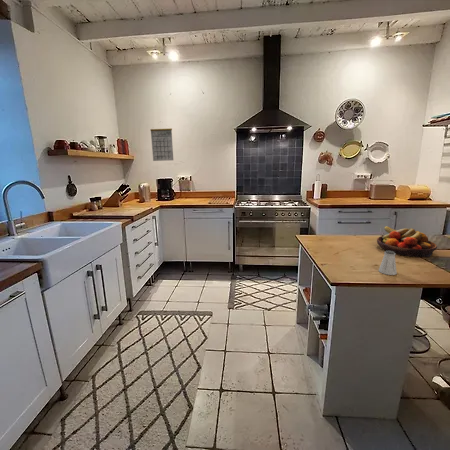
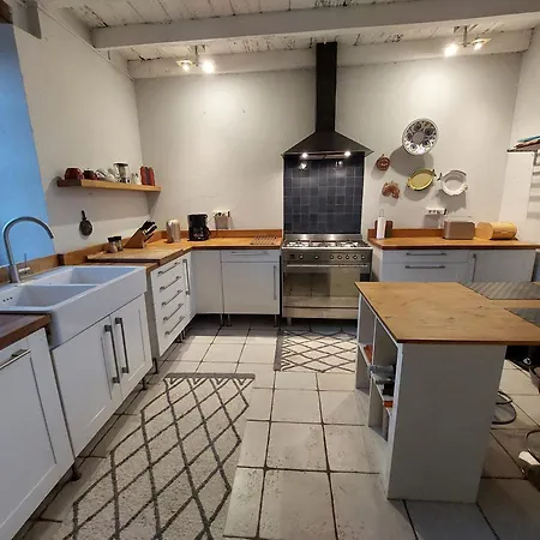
- fruit bowl (404, 239)
- calendar (161, 141)
- saltshaker (388, 261)
